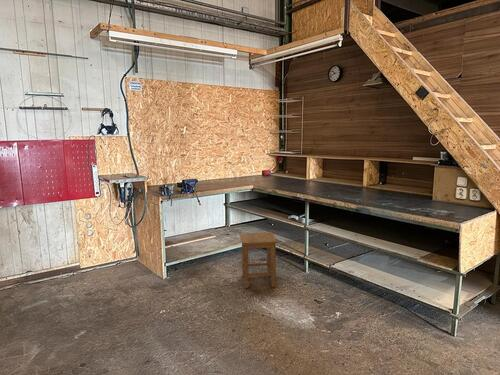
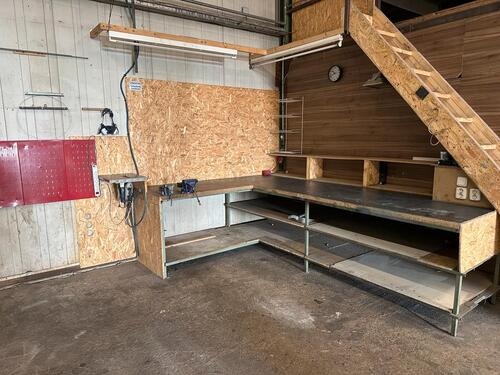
- stool (258, 263)
